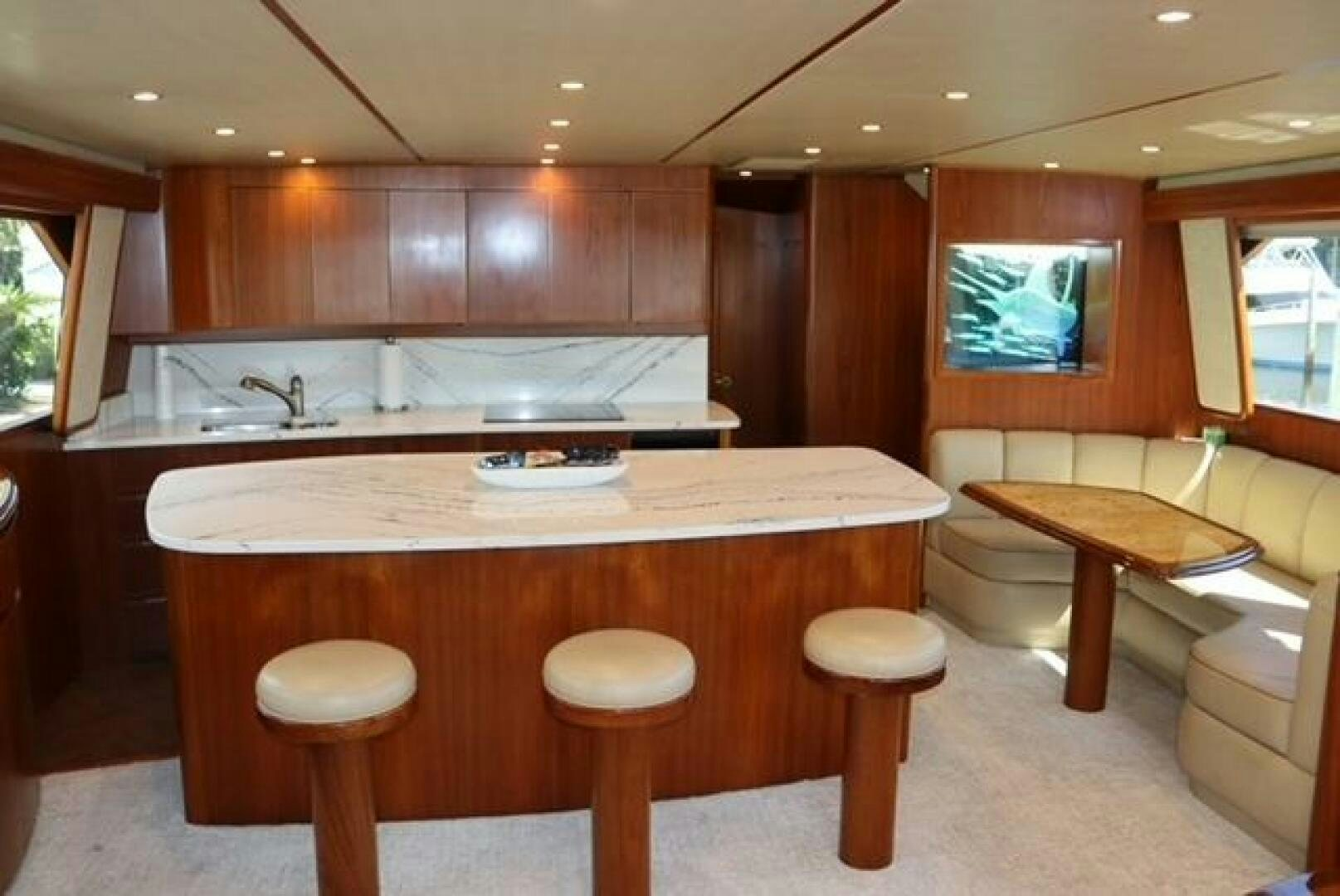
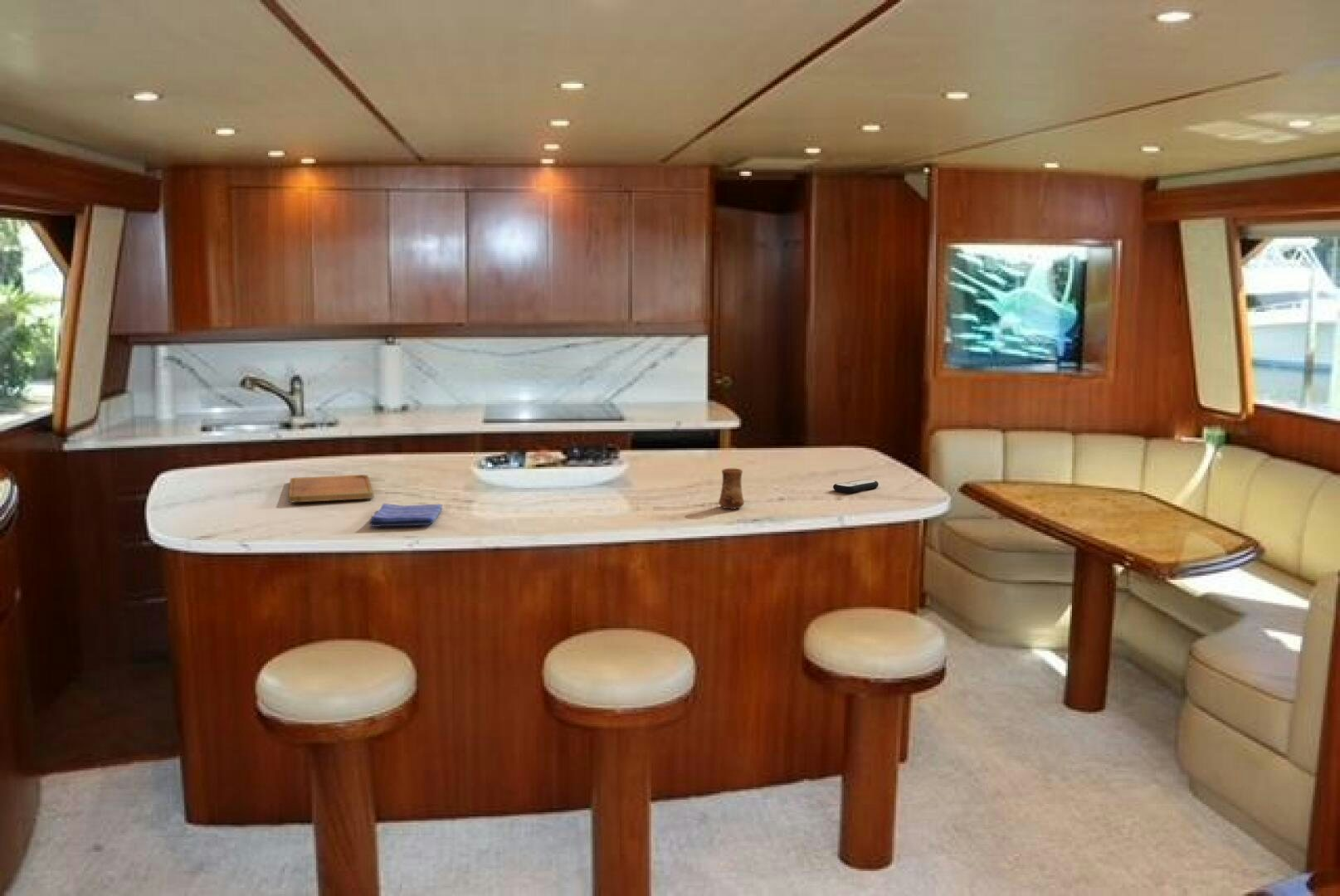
+ remote control (856, 485)
+ cutting board (330, 487)
+ cup (731, 488)
+ dish towel (407, 513)
